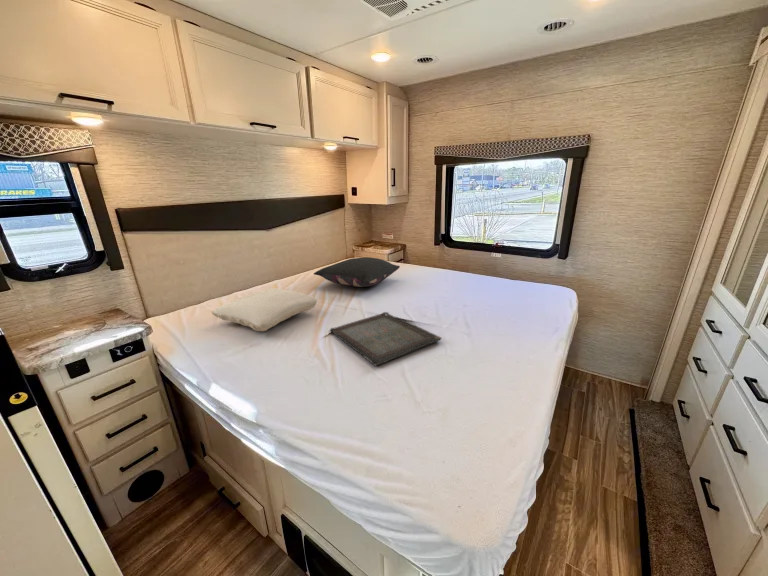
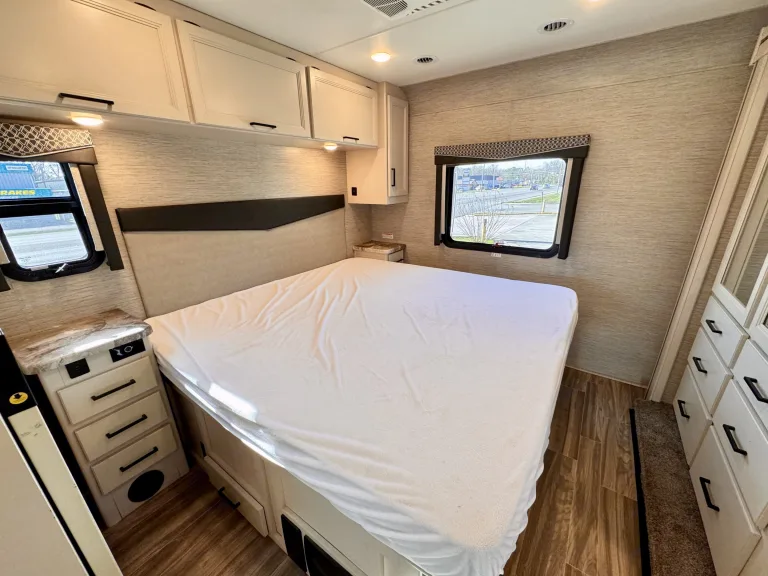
- pillow (267, 307)
- serving tray (383, 334)
- pillow (358, 270)
